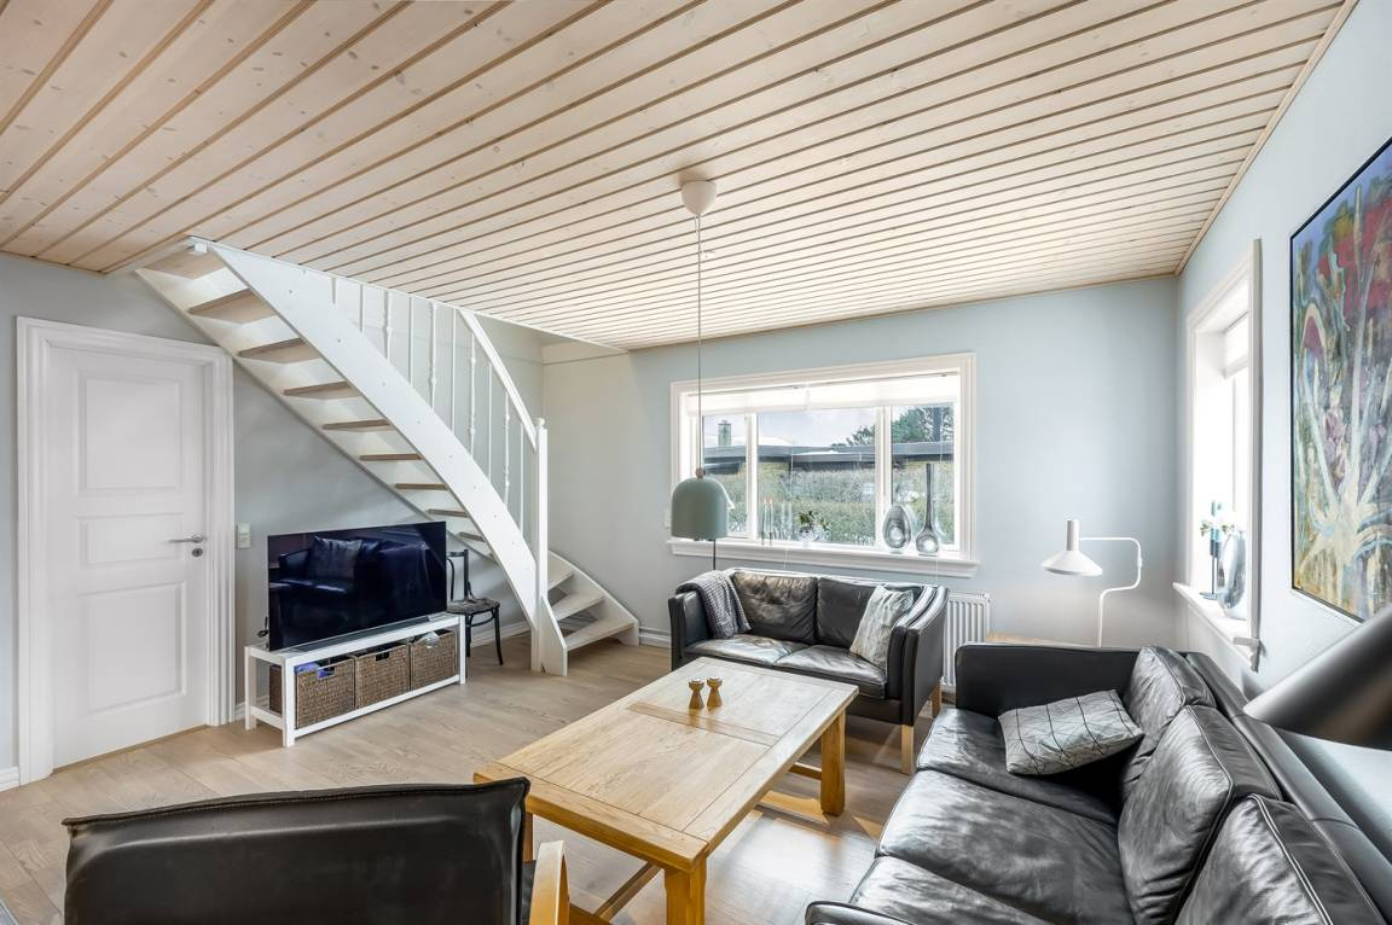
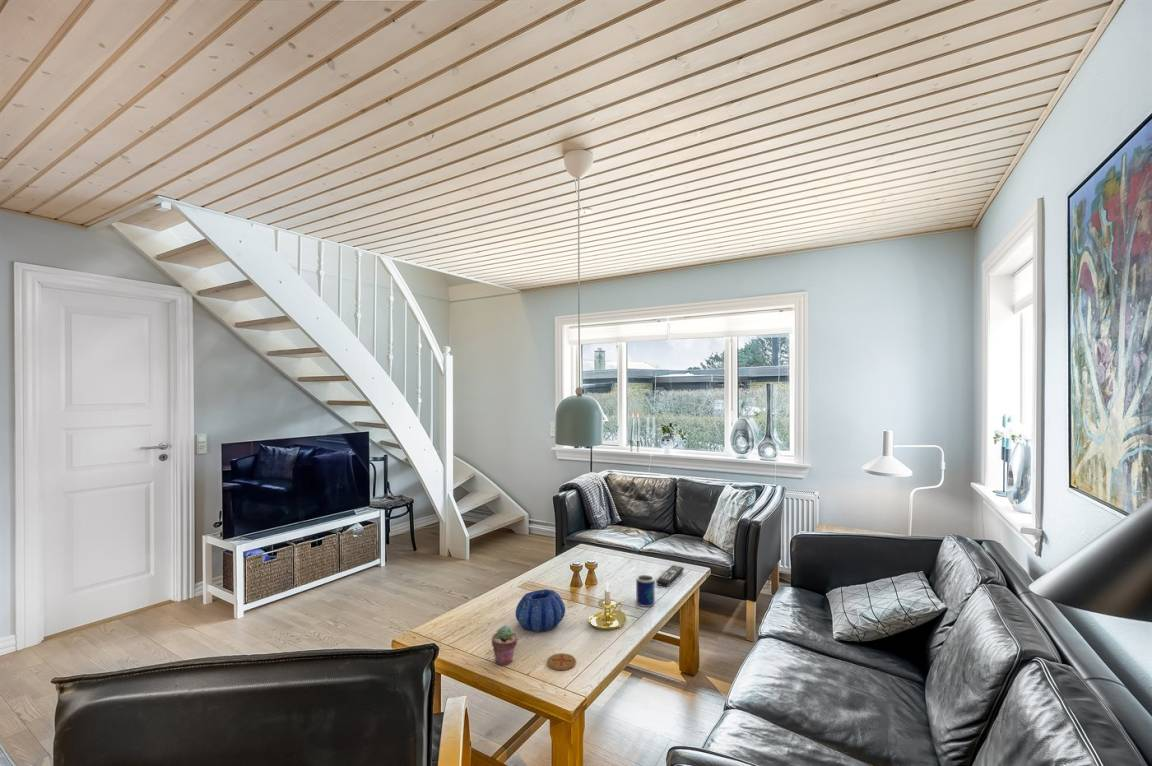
+ coaster (561, 661)
+ mug (646, 589)
+ potted succulent (504, 643)
+ decorative bowl (540, 609)
+ candle holder (609, 600)
+ remote control (670, 575)
